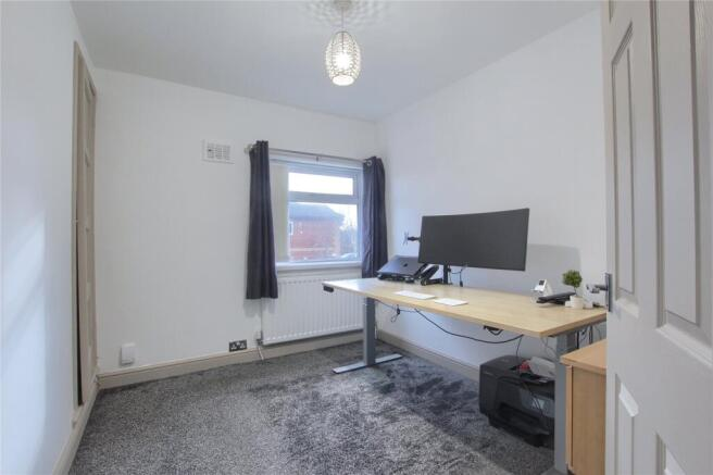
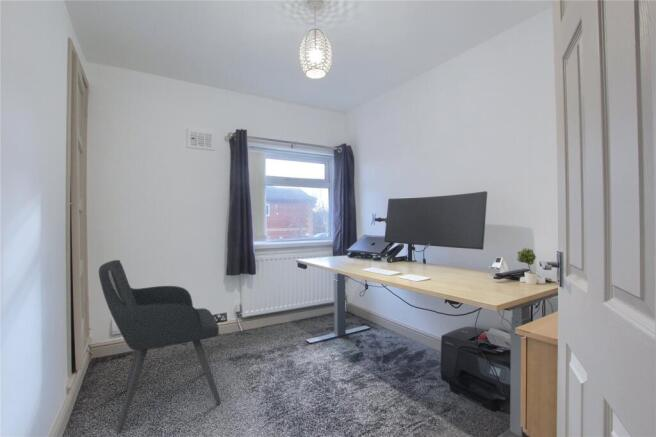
+ armchair (161, 329)
